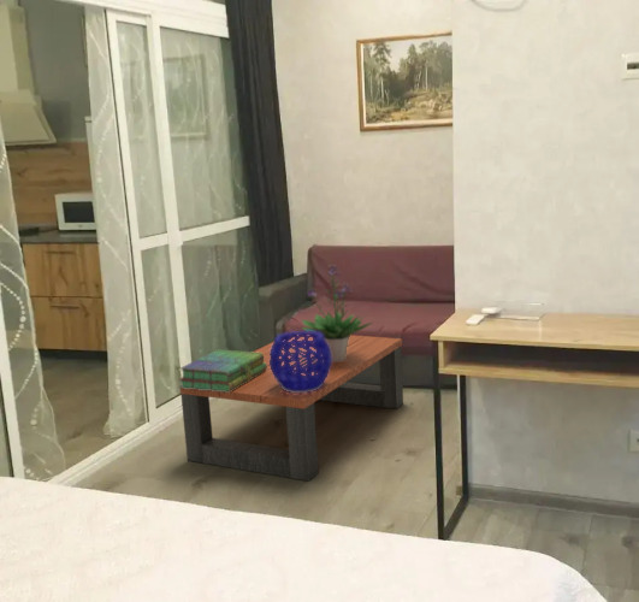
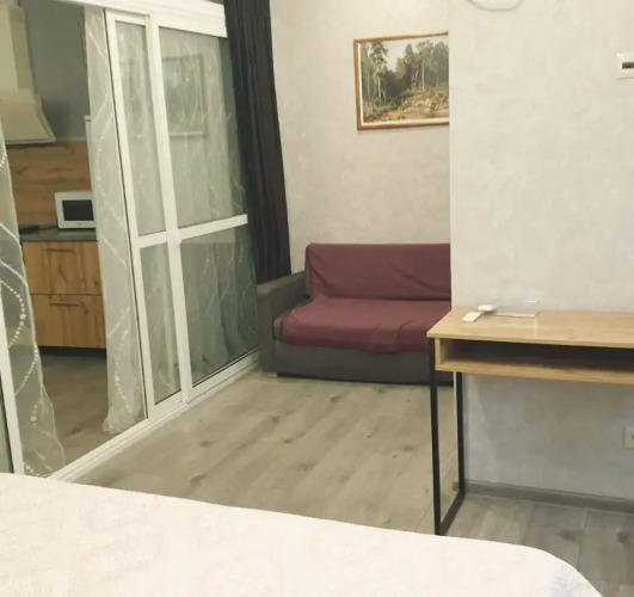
- decorative bowl (301, 361)
- potted plant (336, 311)
- stack of books (223, 368)
- coffee table (301, 395)
